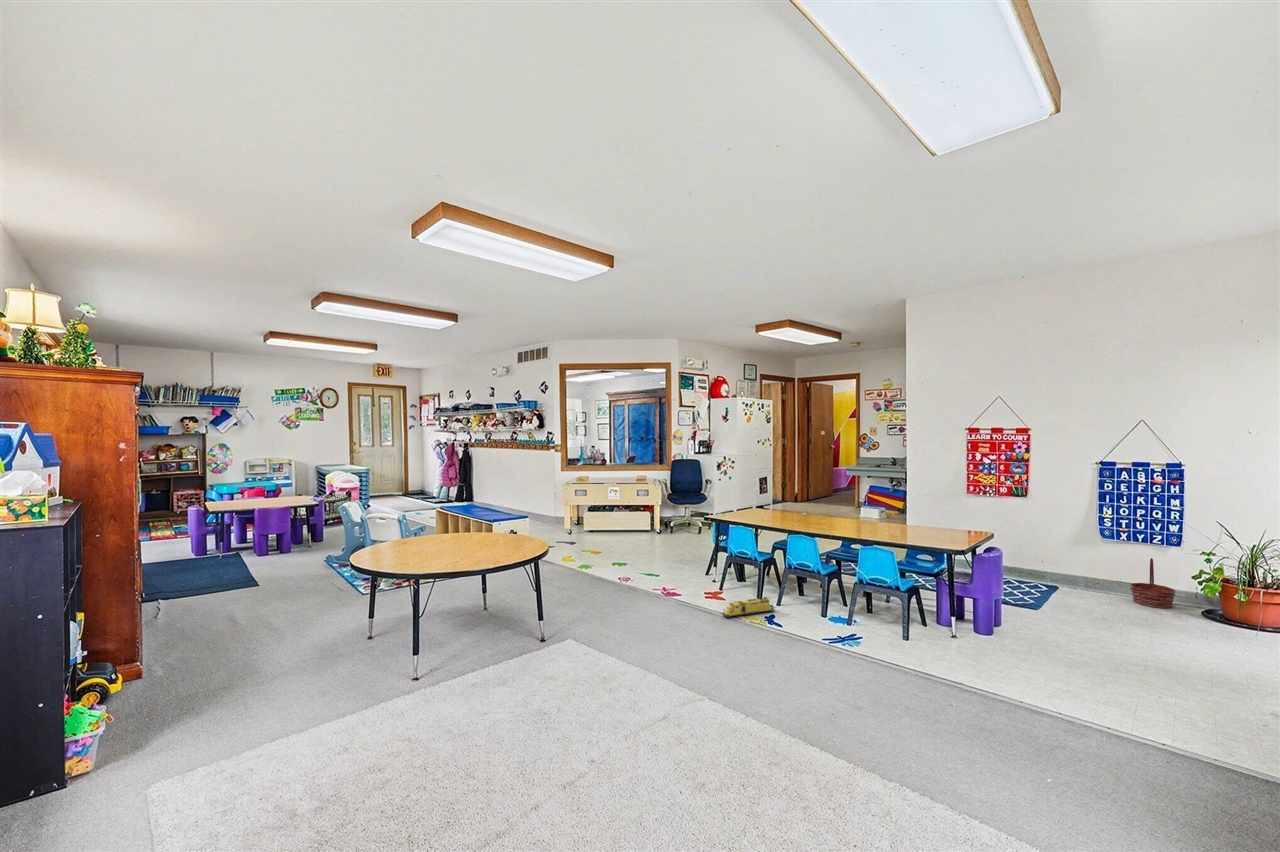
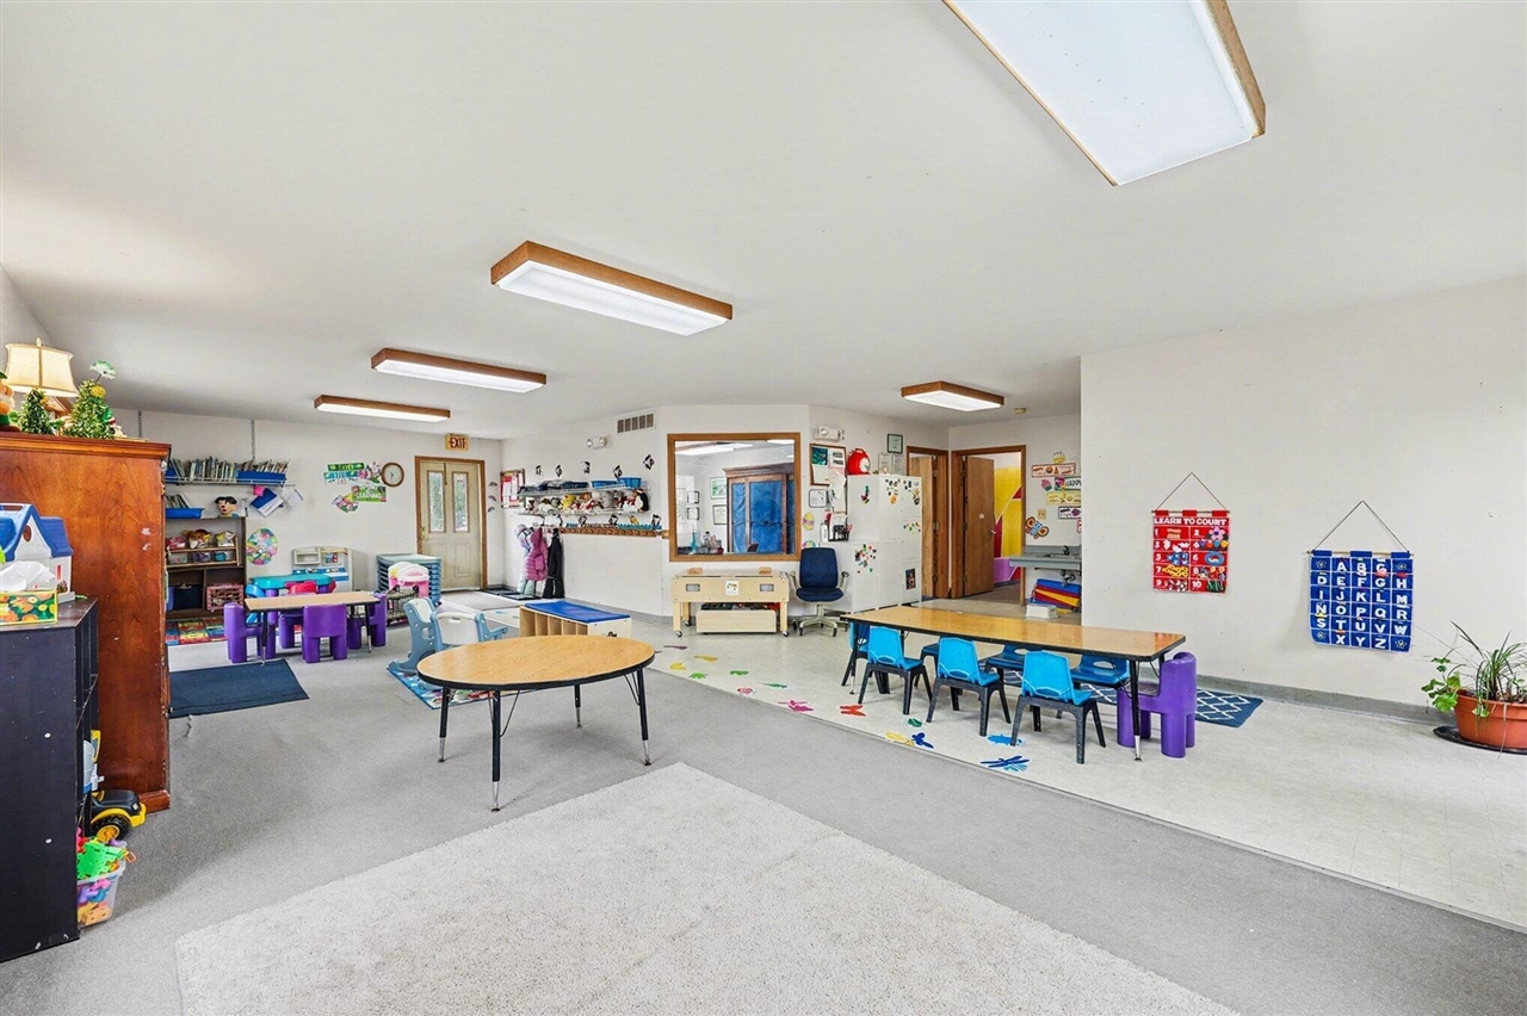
- toy train (748, 606)
- basket (1152, 581)
